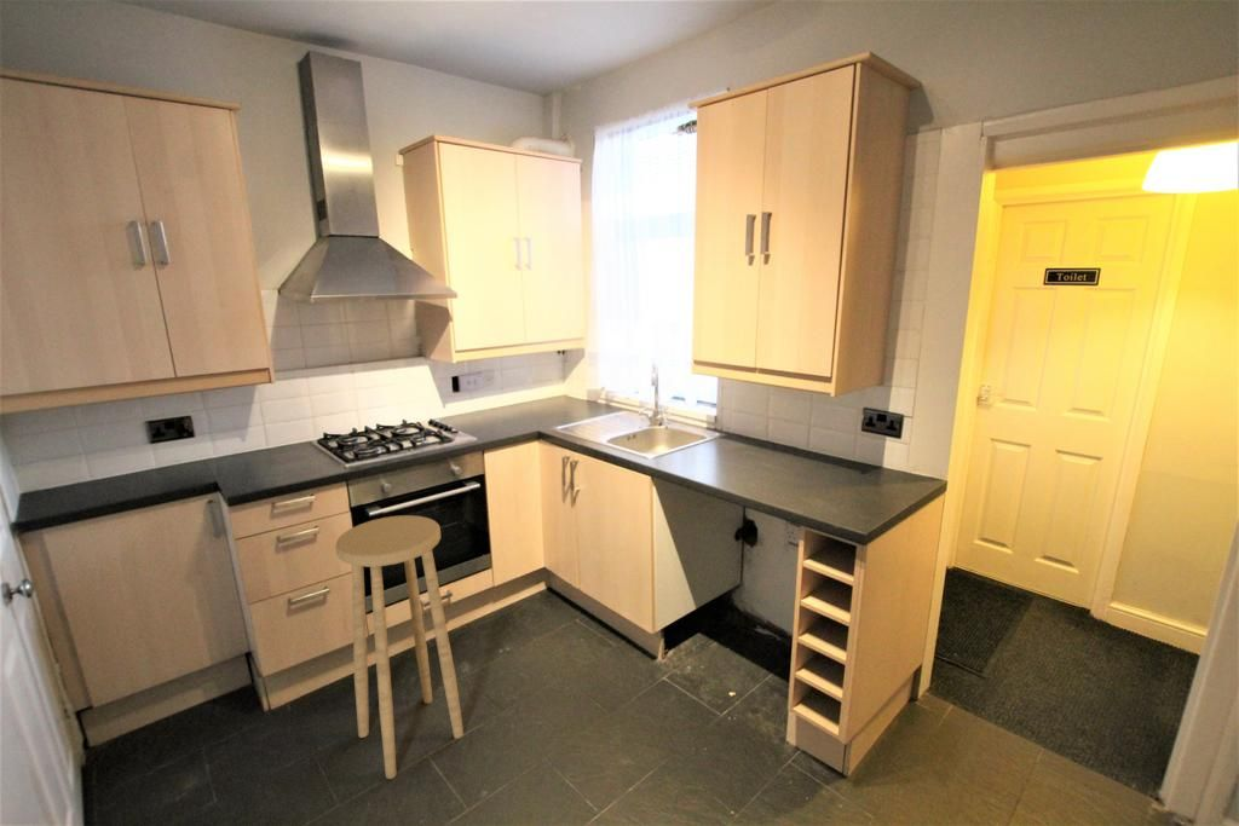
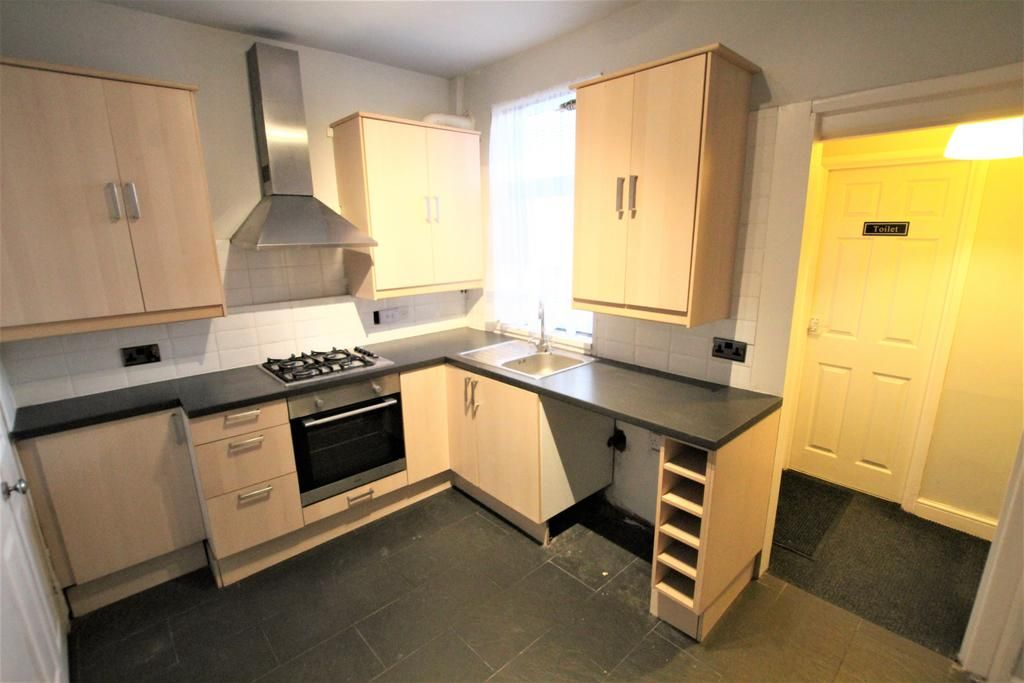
- stool (386, 639)
